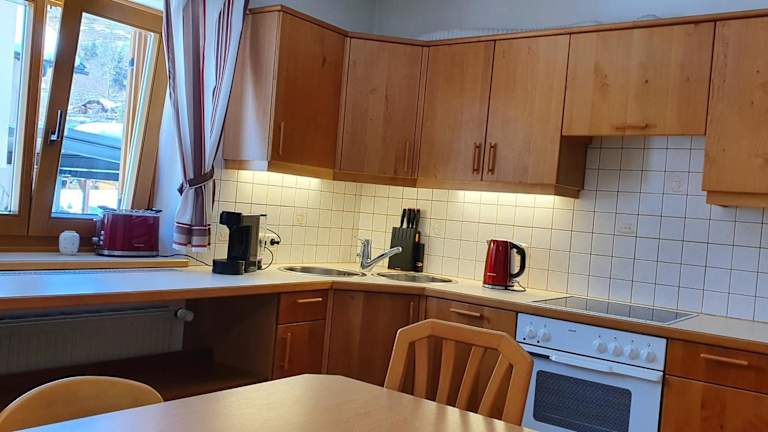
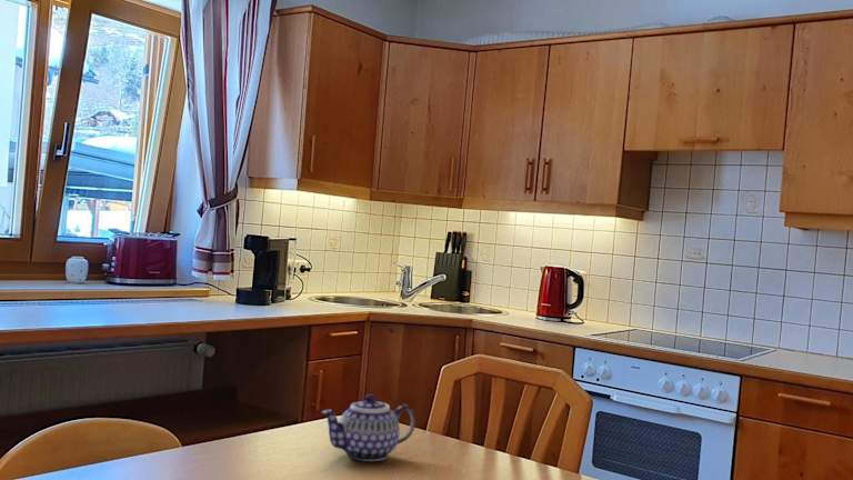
+ teapot (369, 424)
